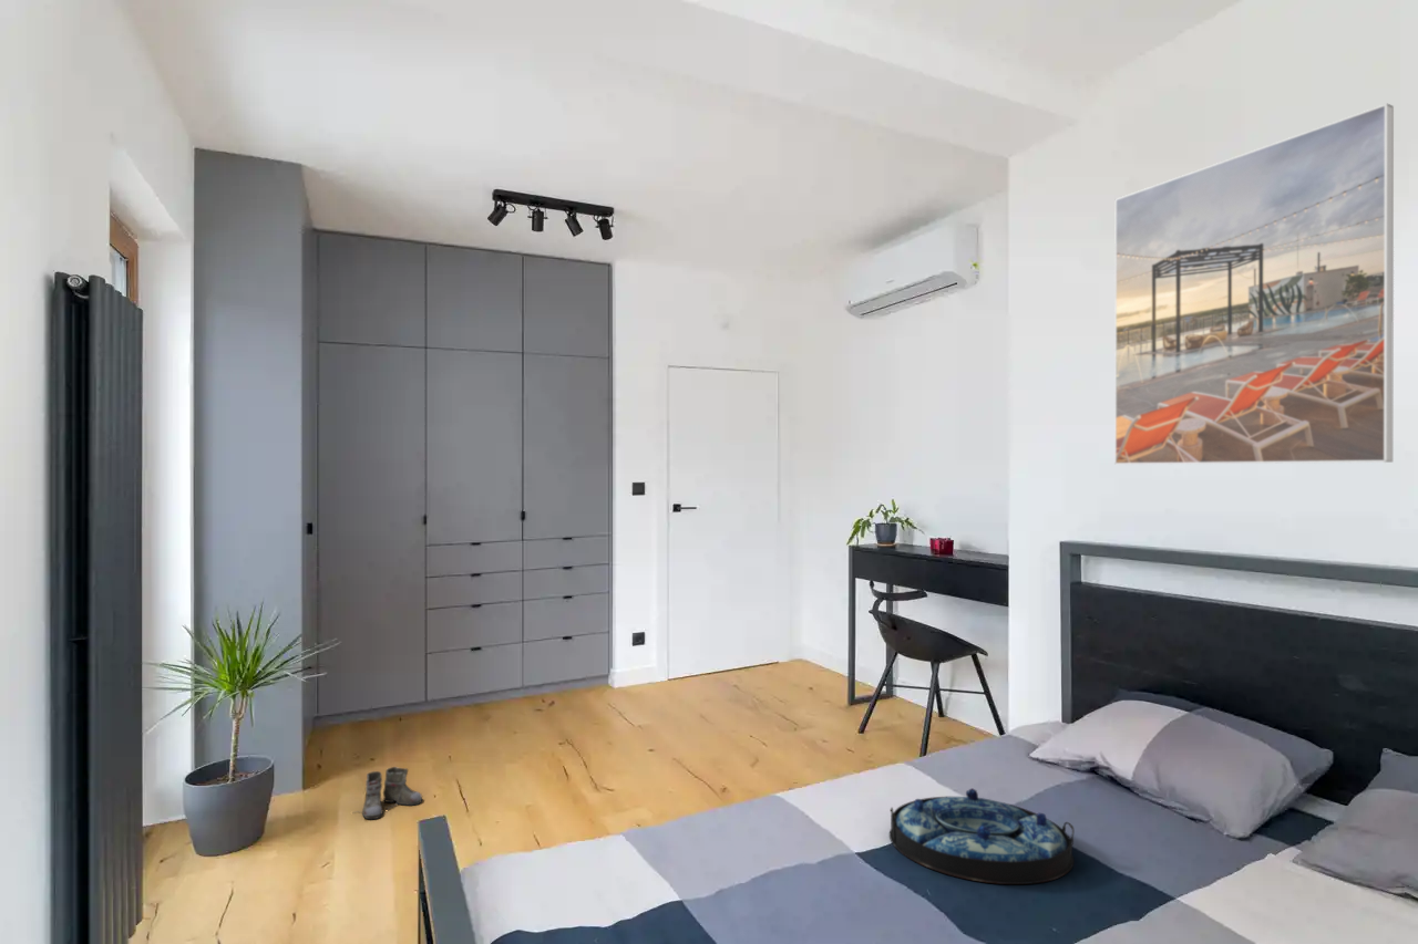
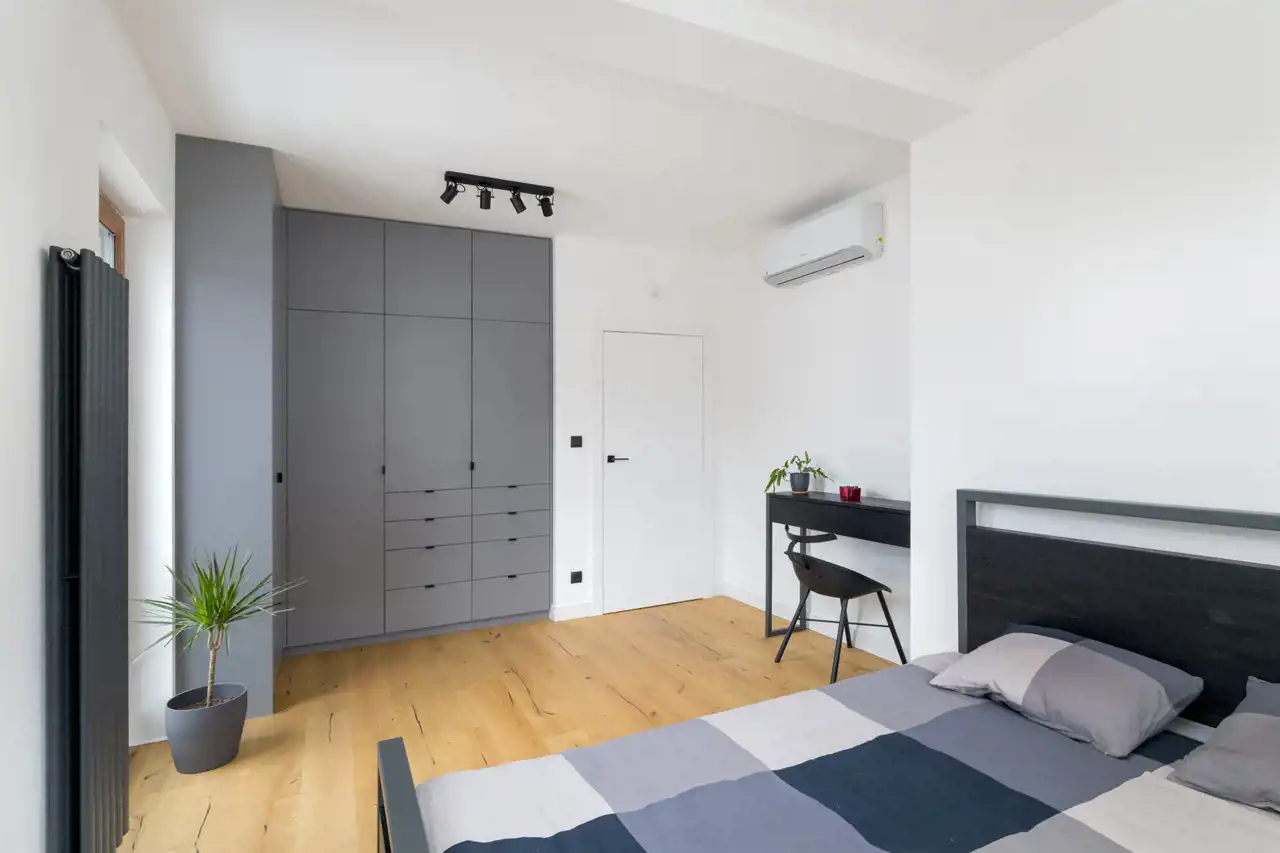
- boots (387, 790)
- serving tray (978, 826)
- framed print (1233, 311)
